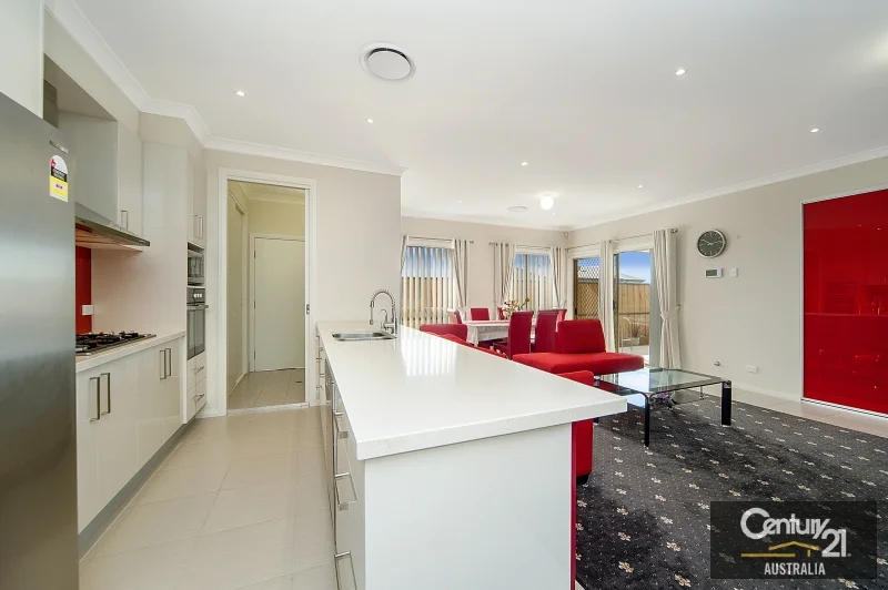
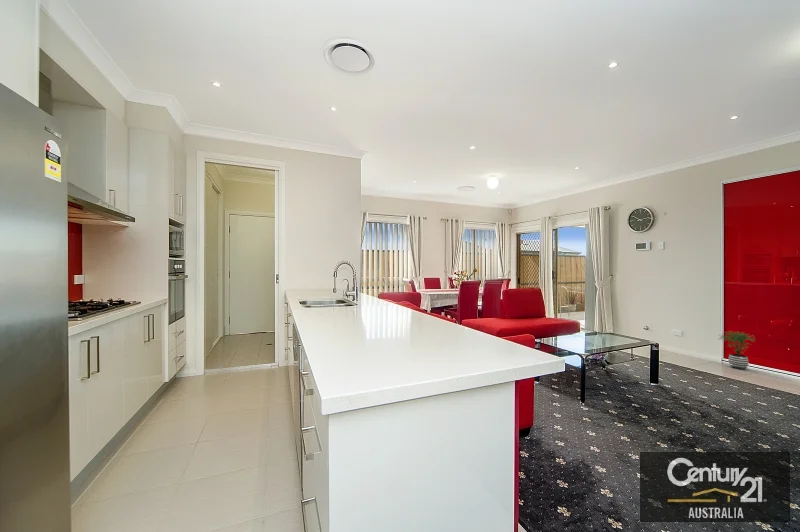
+ potted plant (737, 349)
